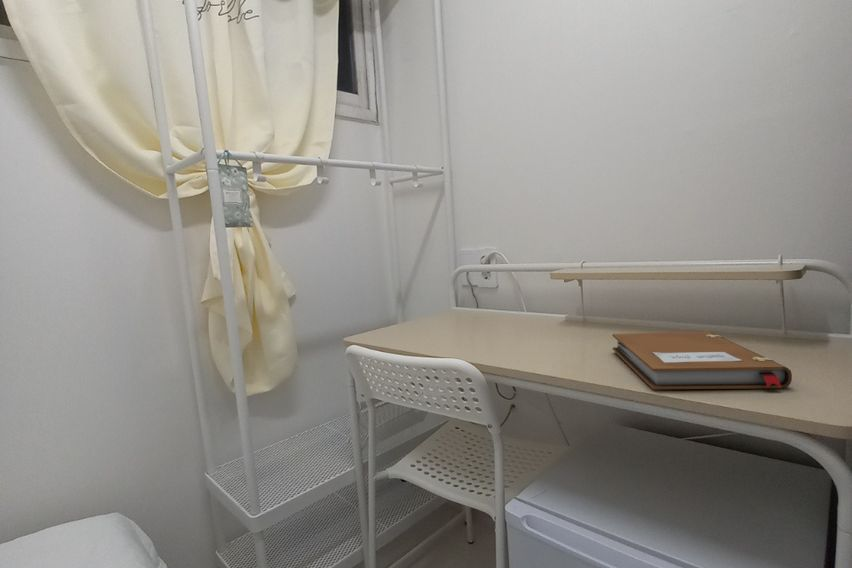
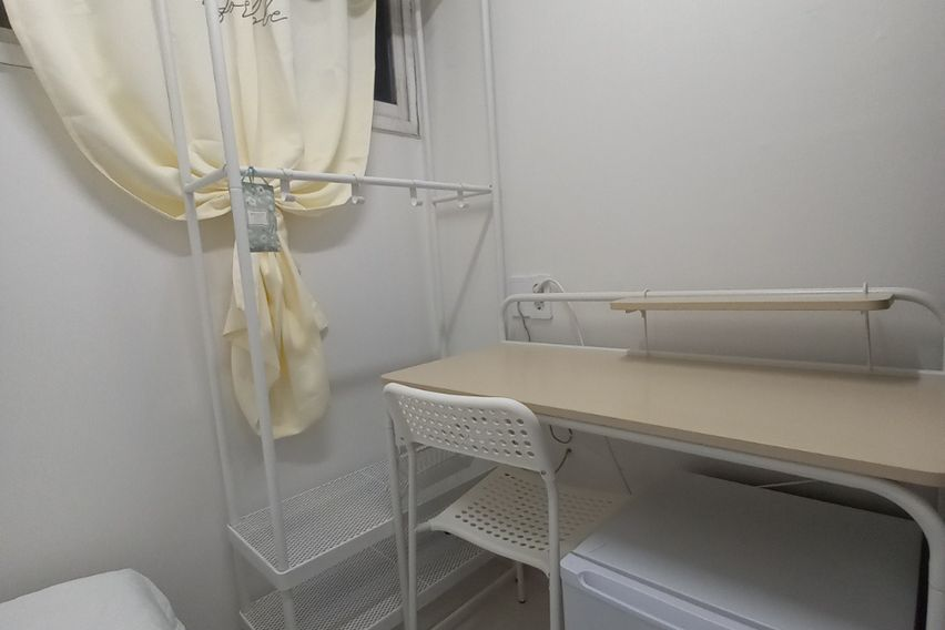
- notebook (689, 357)
